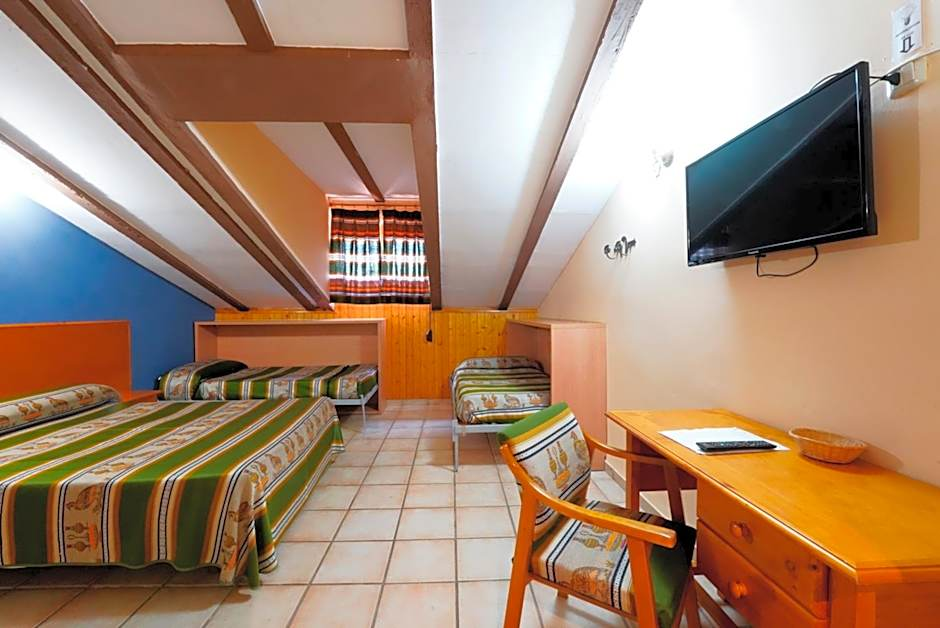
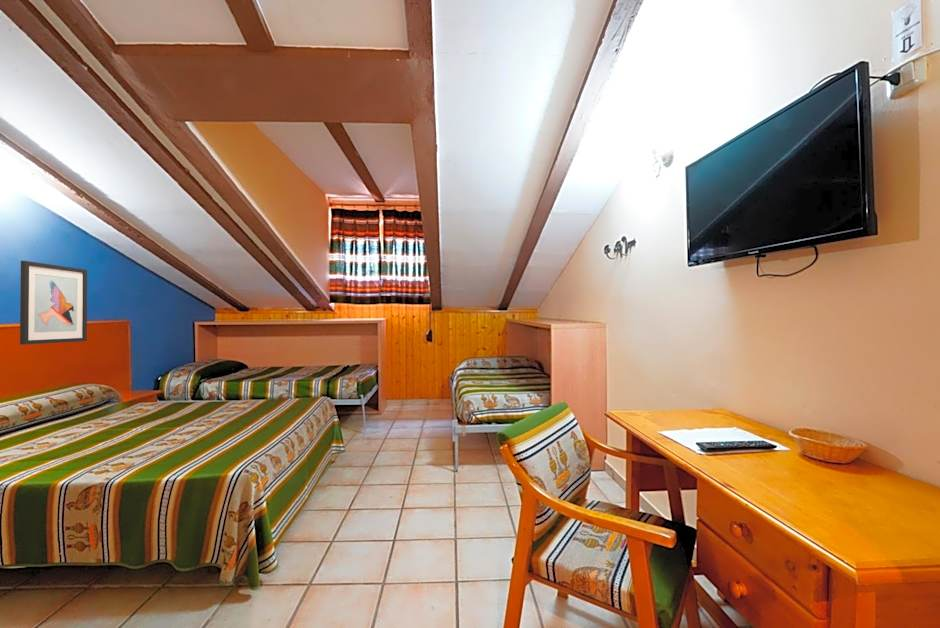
+ wall art (56, 304)
